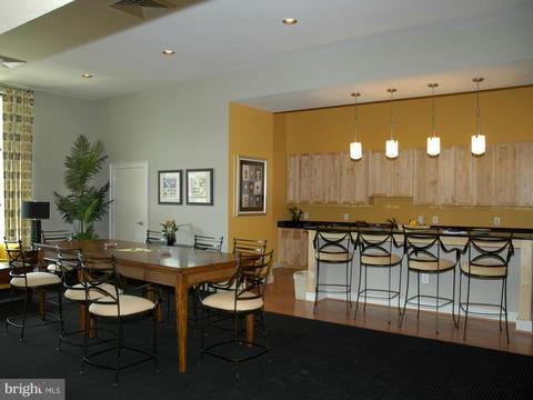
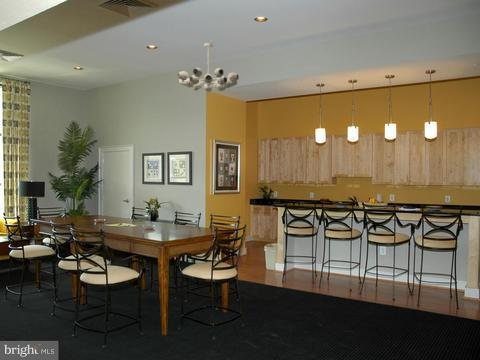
+ chandelier (208, 66)
